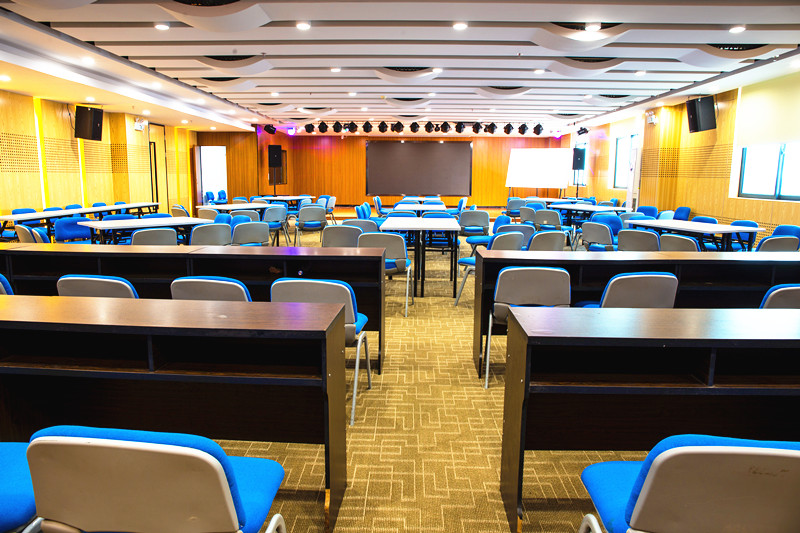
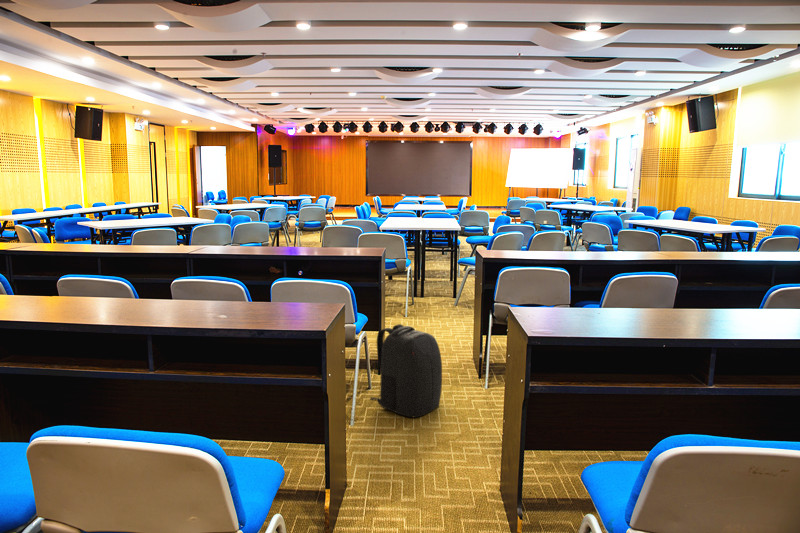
+ backpack (405, 365)
